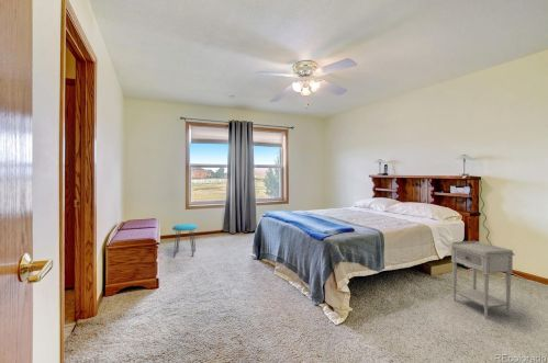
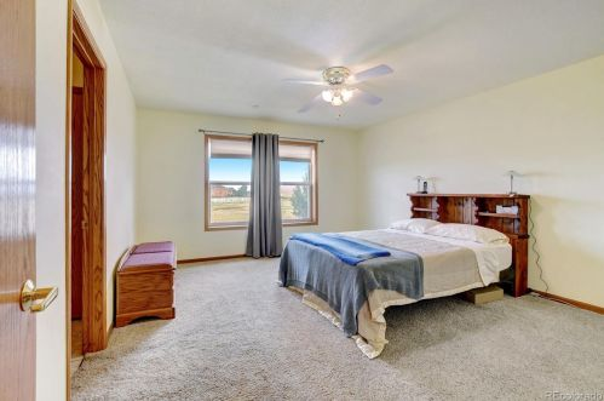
- stool (190, 239)
- nightstand (476, 276)
